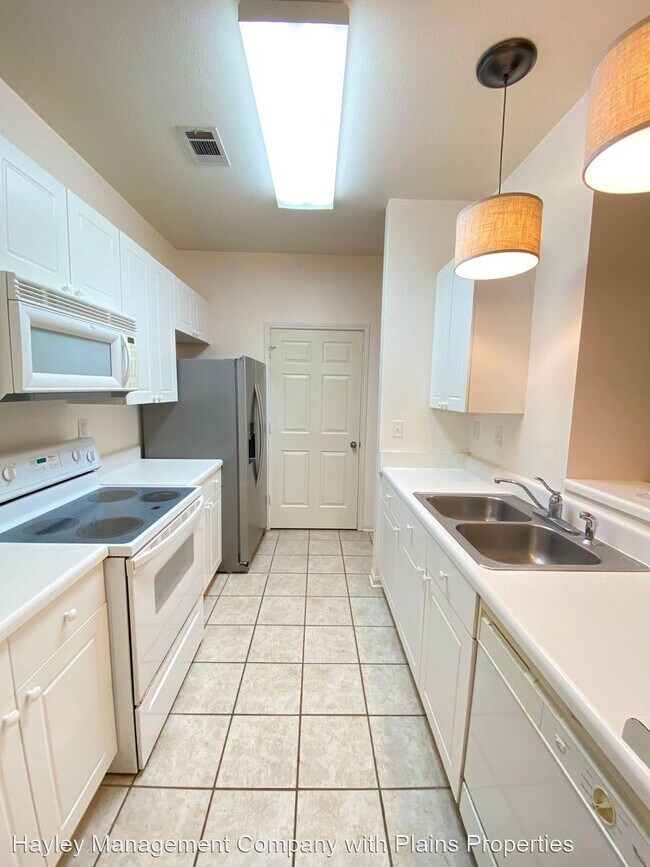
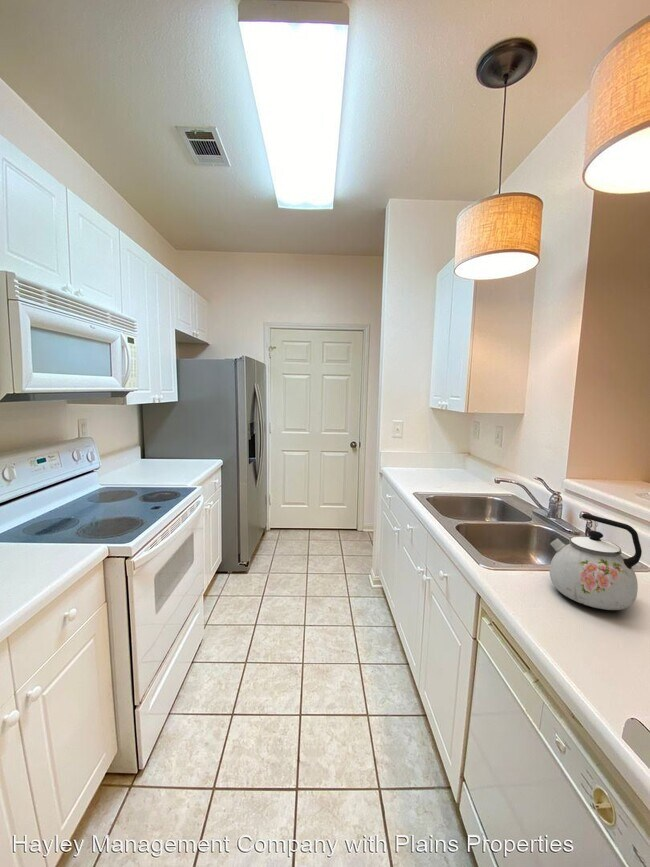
+ kettle (592, 556)
